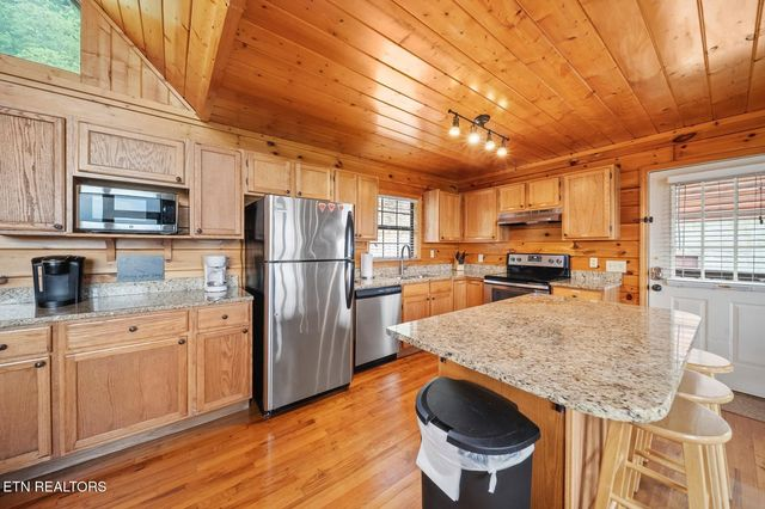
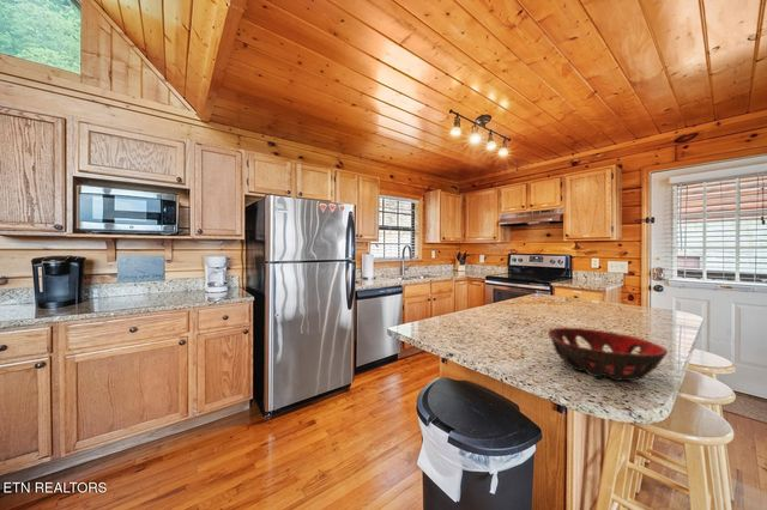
+ decorative bowl (602, 353)
